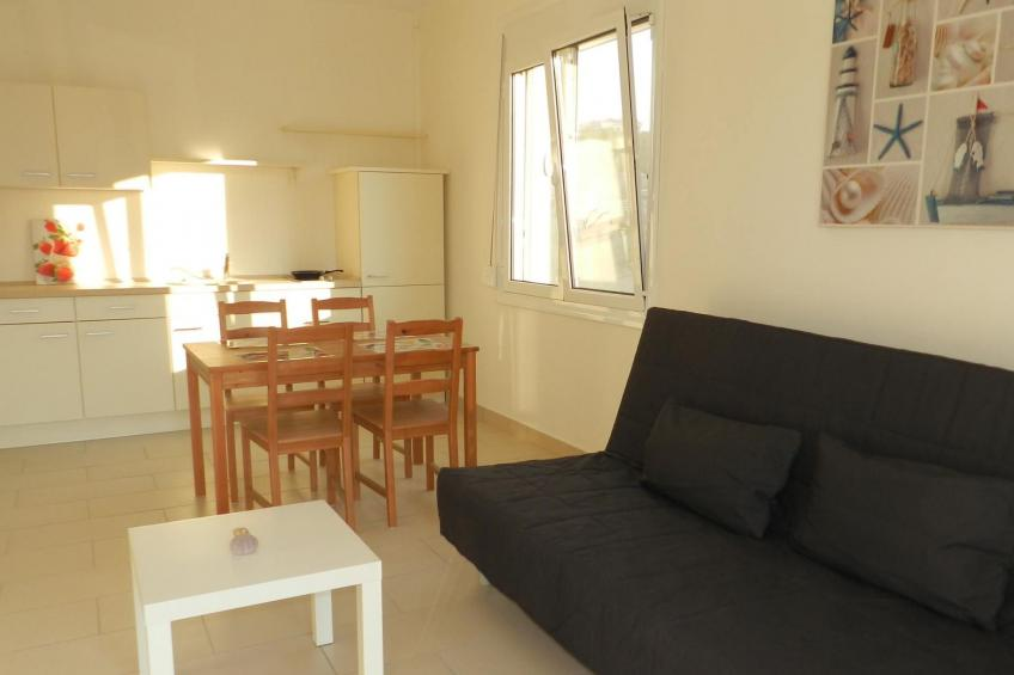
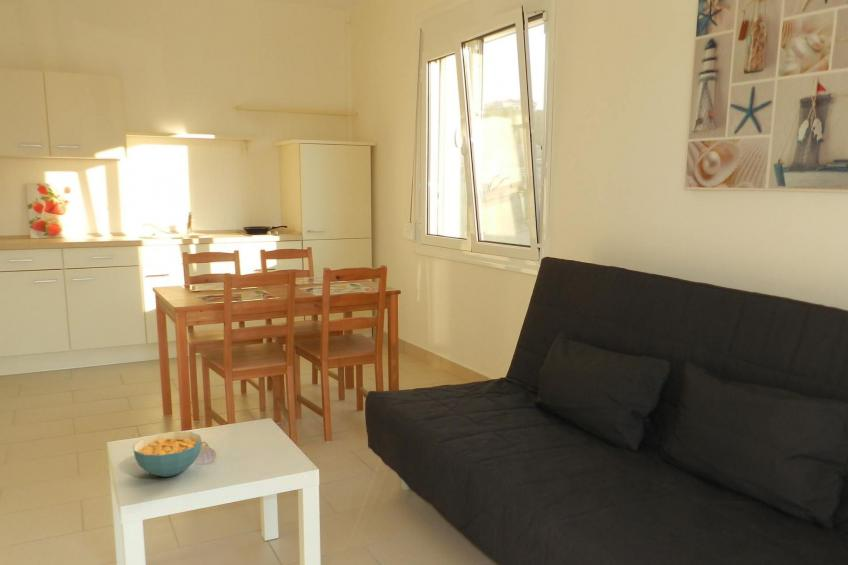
+ cereal bowl (168, 457)
